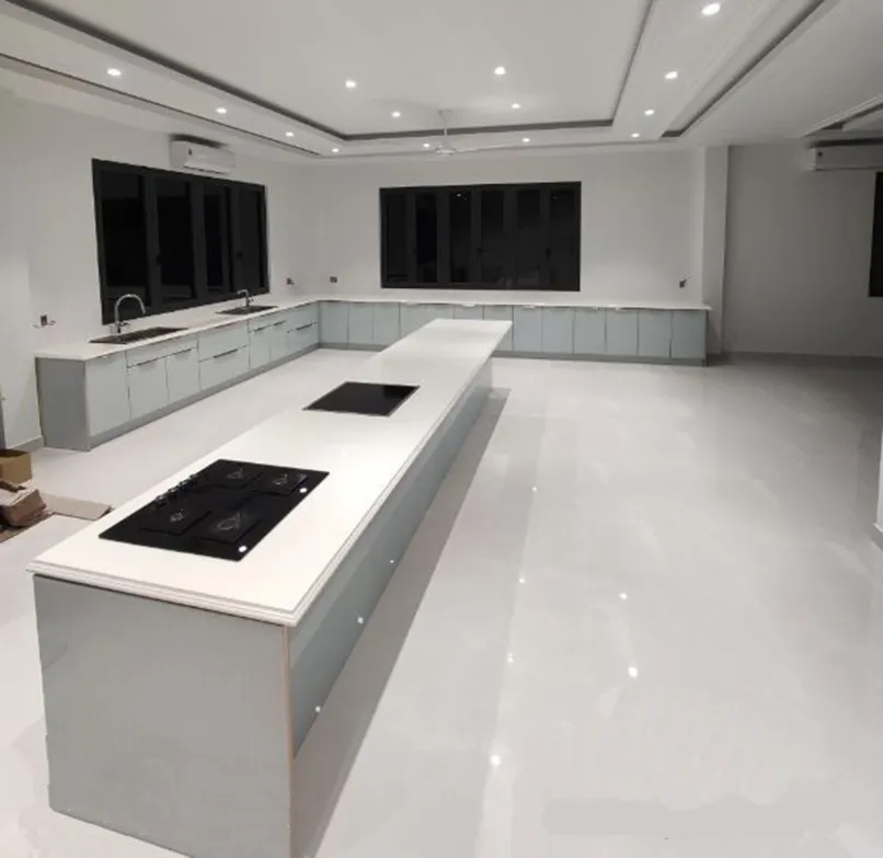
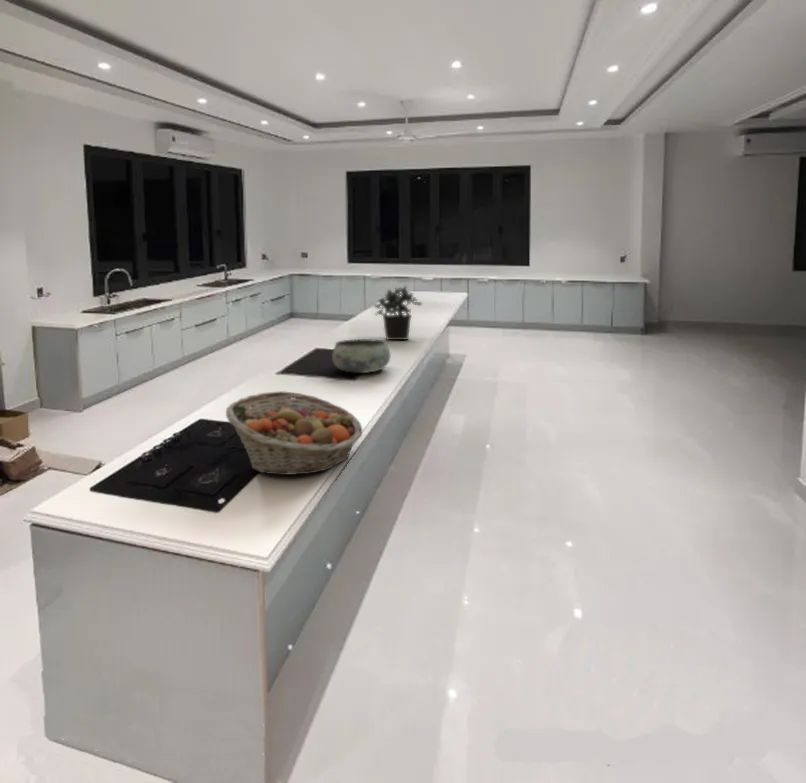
+ fruit basket (296, 430)
+ potted plant (399, 312)
+ bowl (361, 356)
